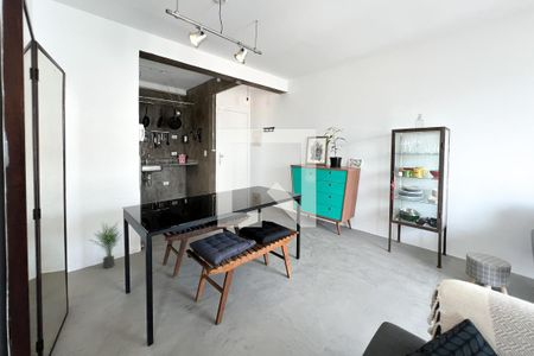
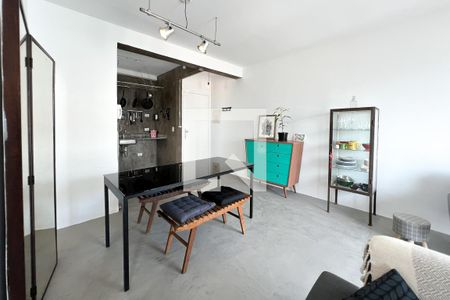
- potted plant (106, 243)
